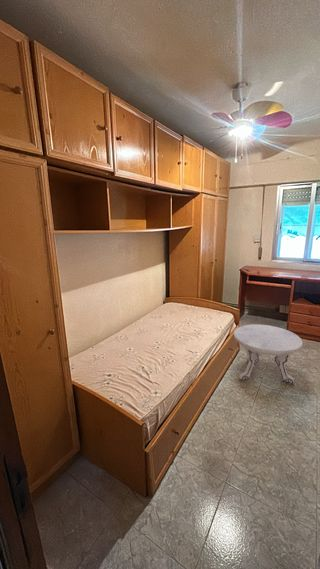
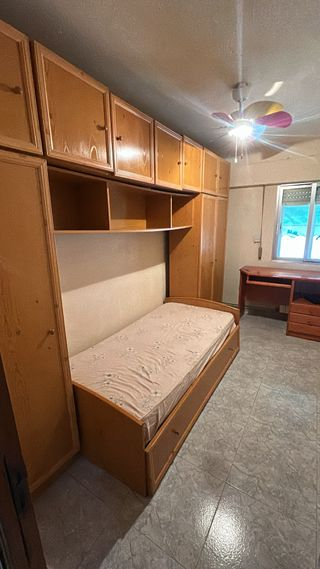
- side table (264, 354)
